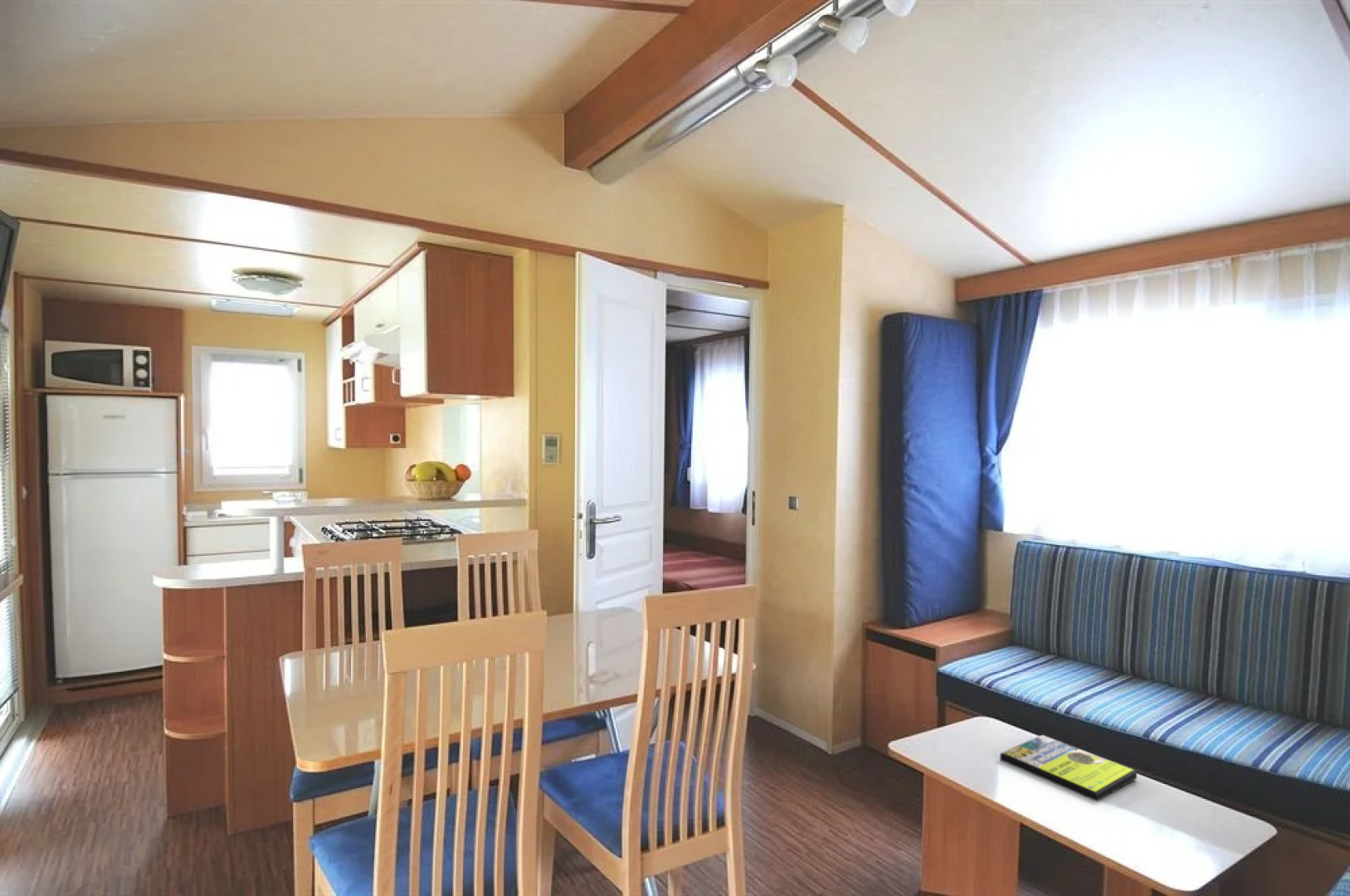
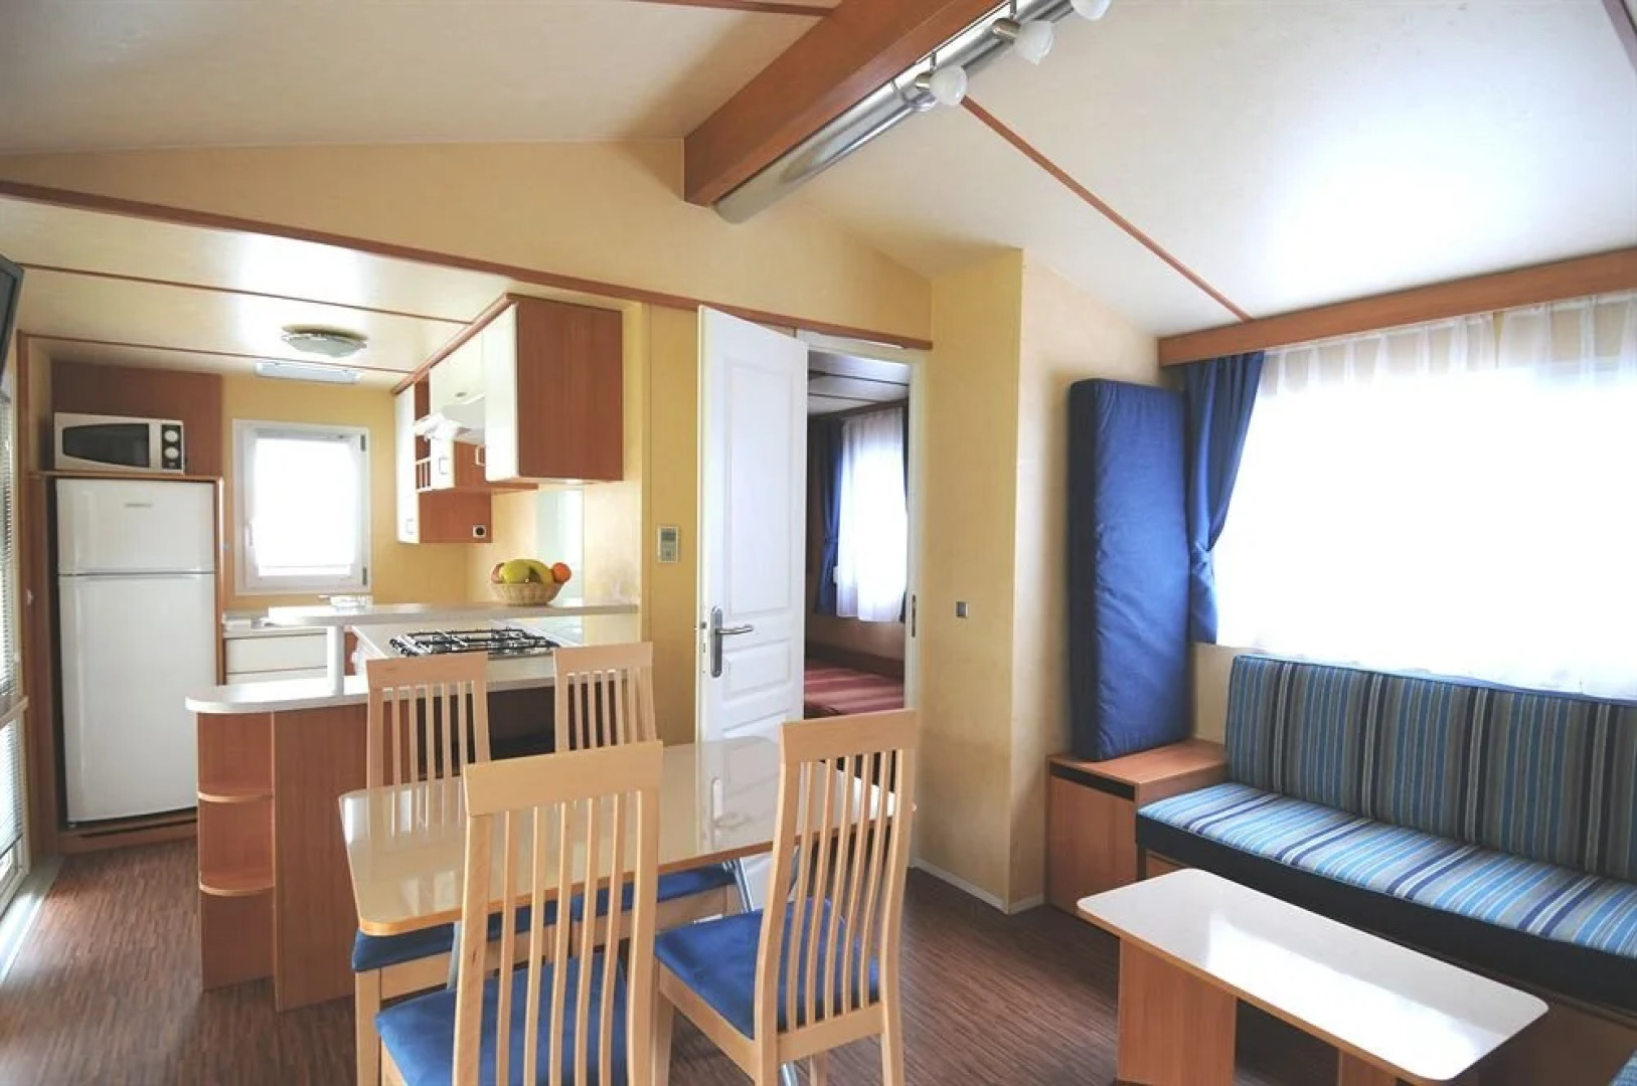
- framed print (1066, 765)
